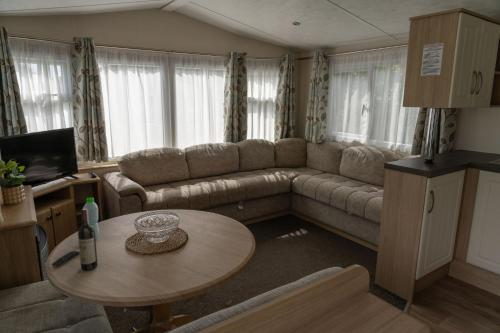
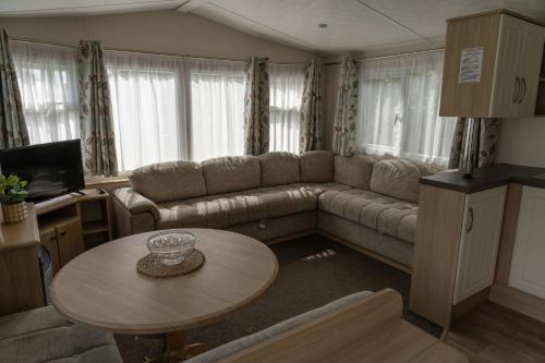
- remote control (65, 258)
- wine bottle (87, 238)
- water bottle (90, 218)
